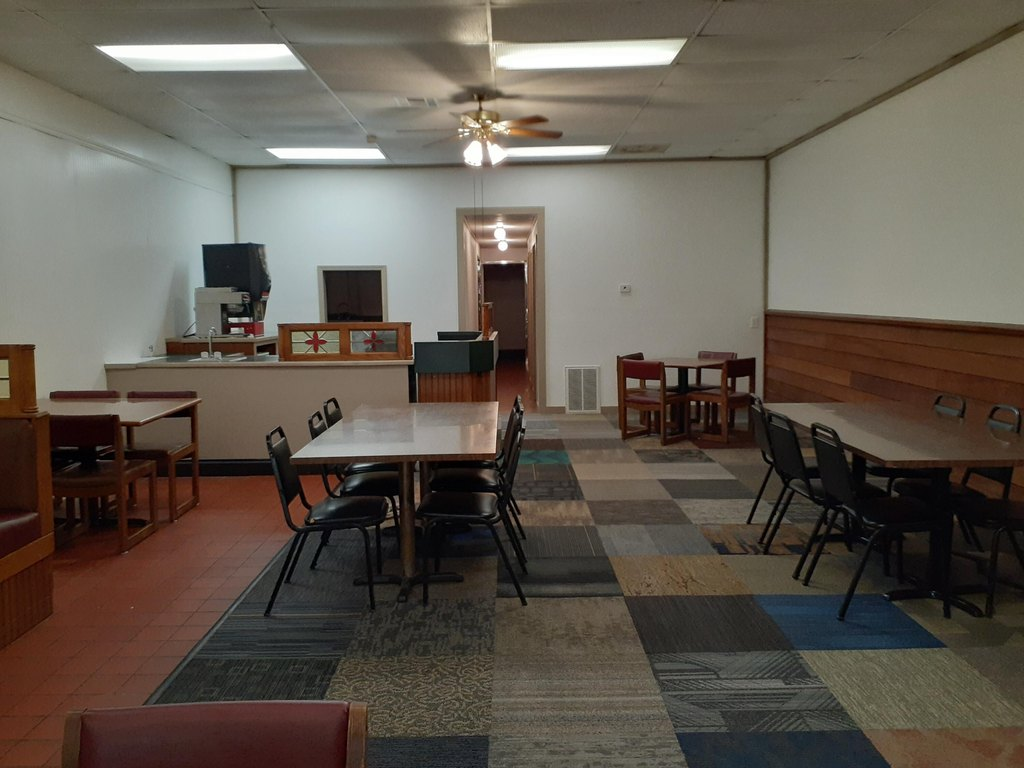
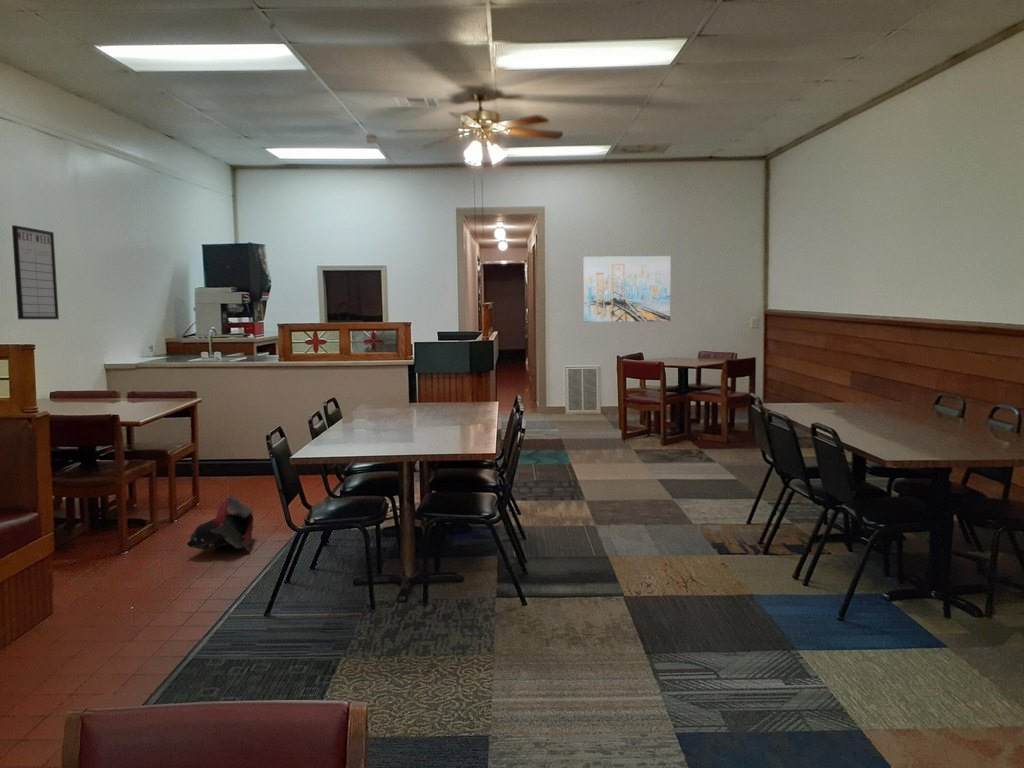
+ wall art (627, 289)
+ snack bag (227, 521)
+ writing board (36, 274)
